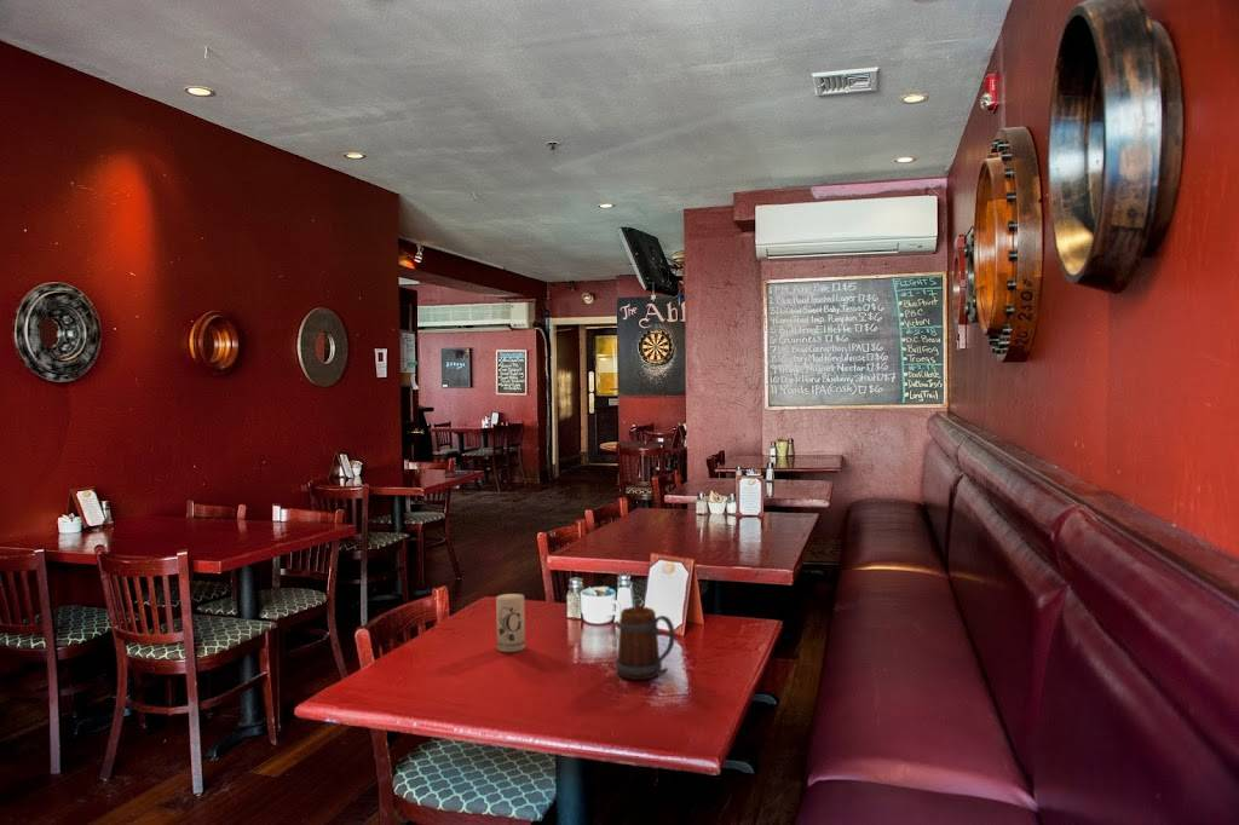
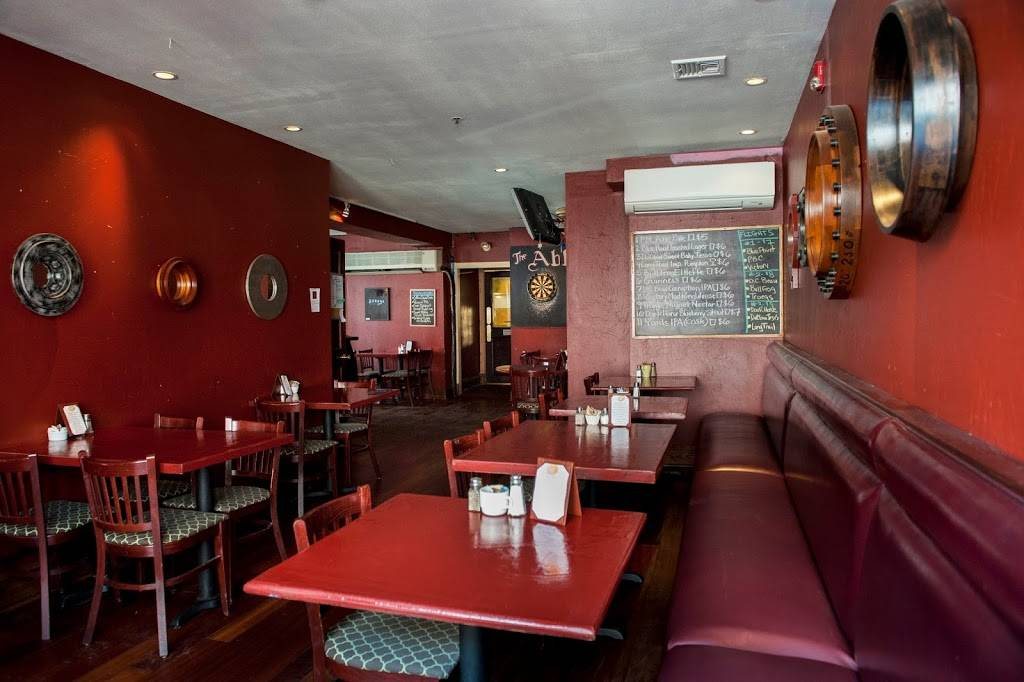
- candle (511, 622)
- beer mug (646, 644)
